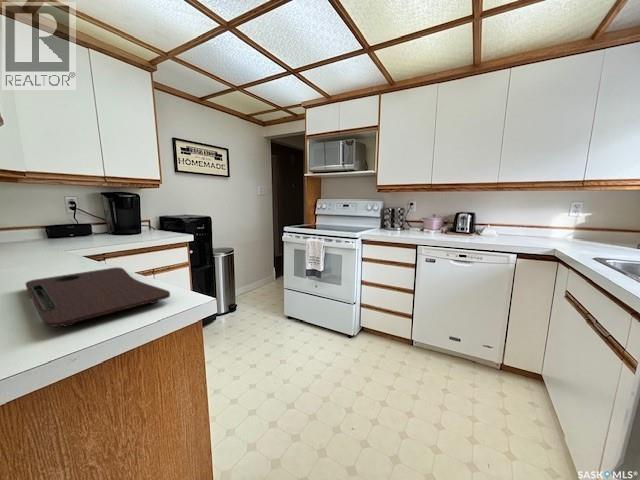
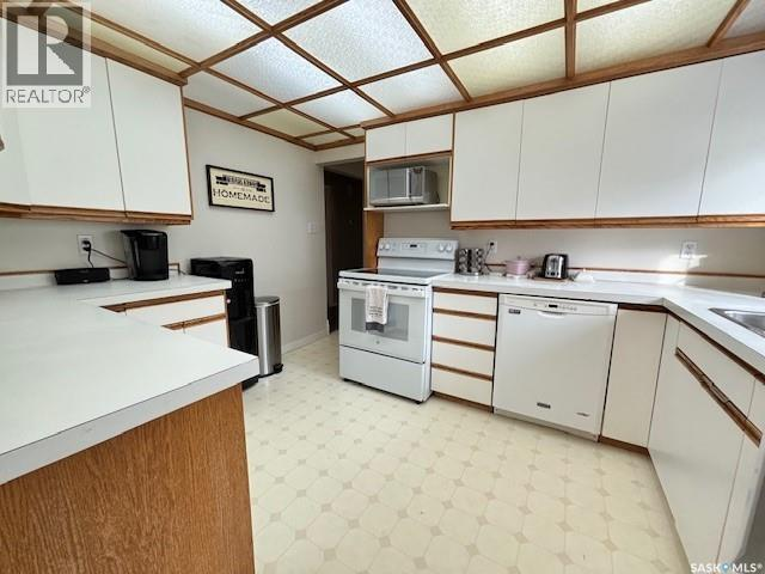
- cutting board (94, 290)
